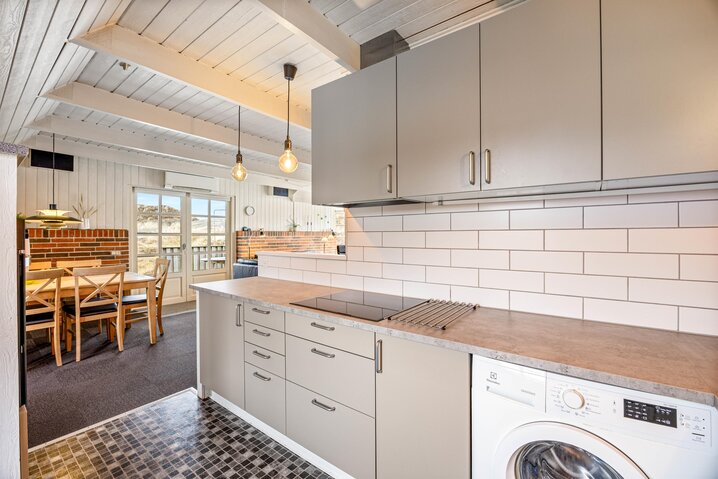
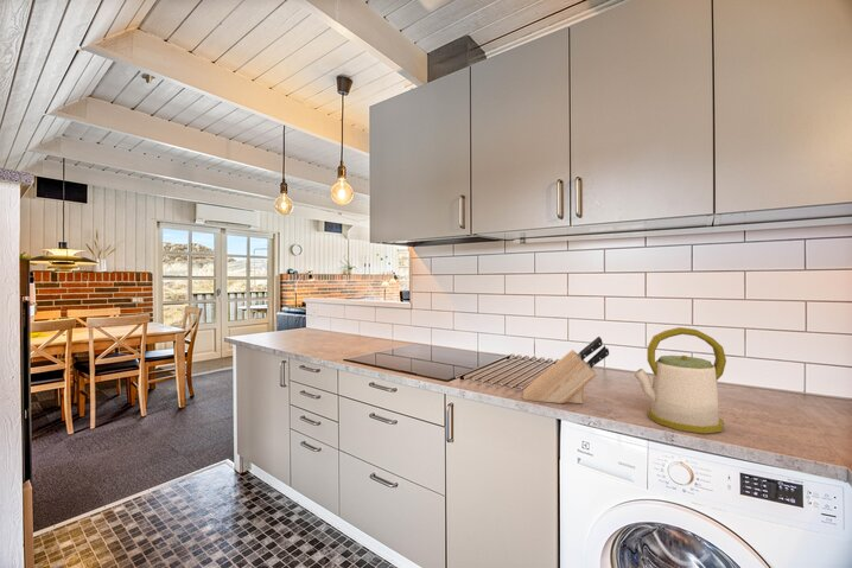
+ kettle (676, 374)
+ knife block (564, 366)
